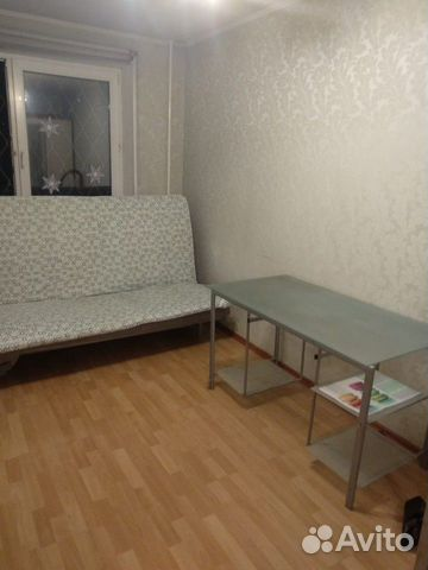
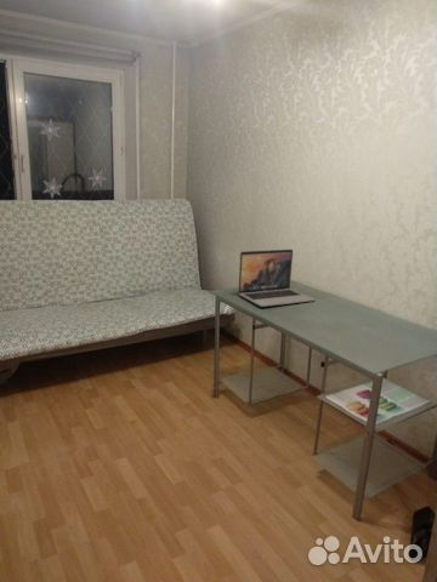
+ laptop (277, 276)
